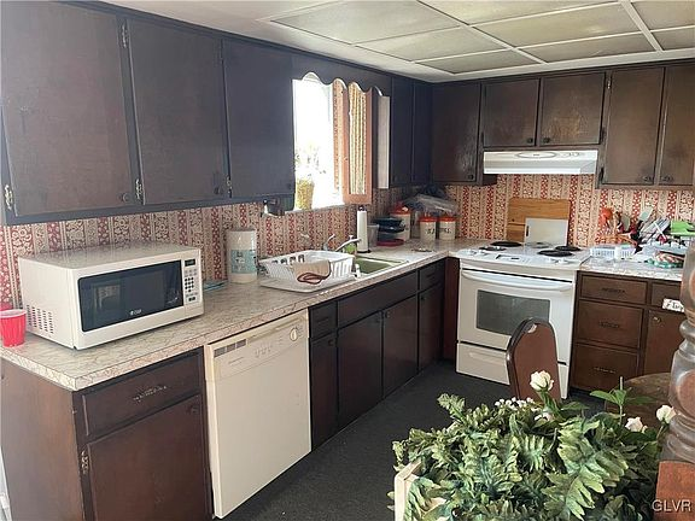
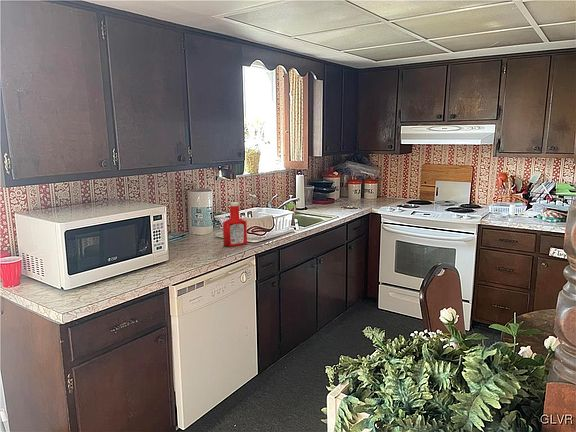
+ soap bottle (234, 223)
